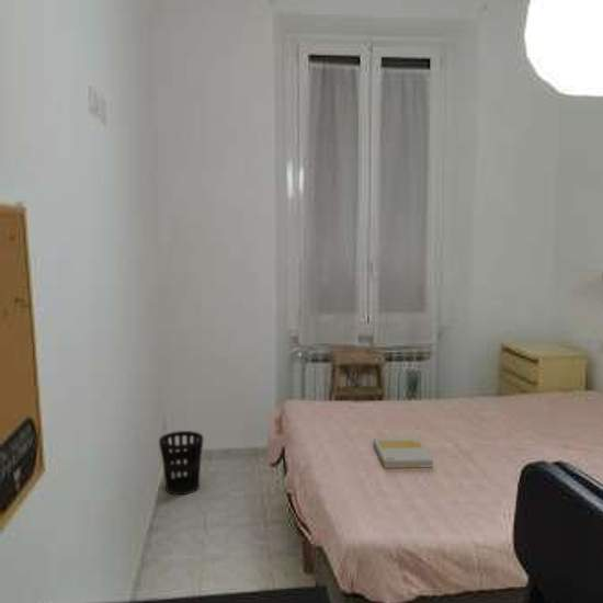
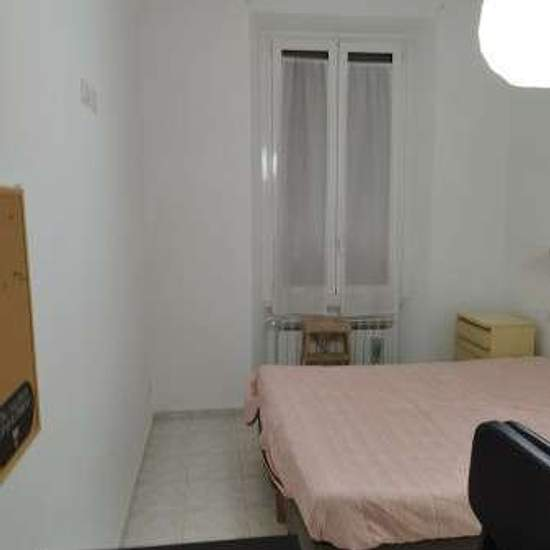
- wastebasket (181, 463)
- book (401, 451)
